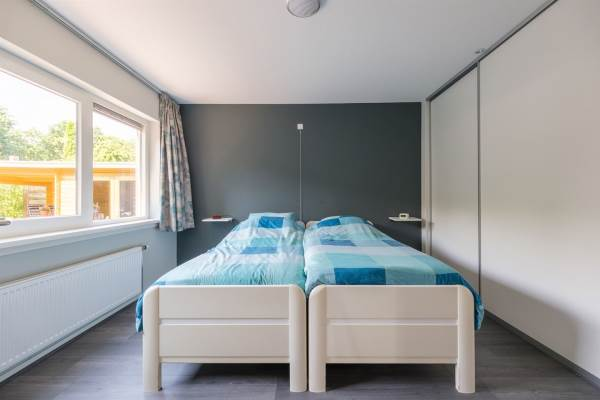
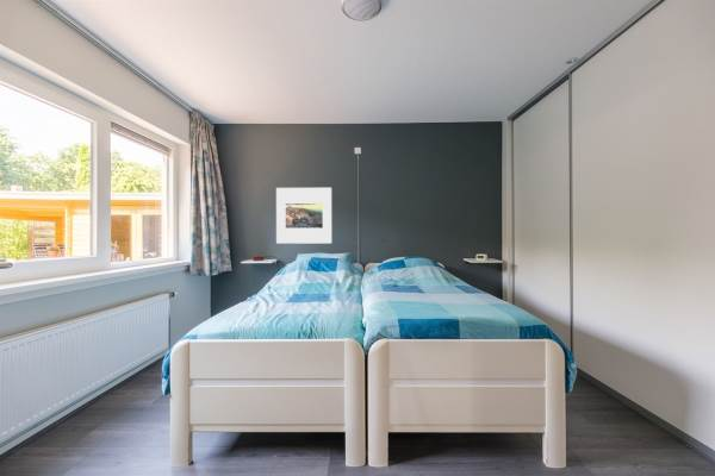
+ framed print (304, 215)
